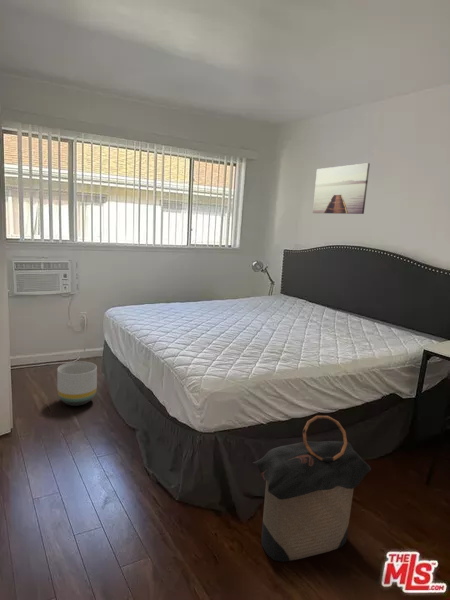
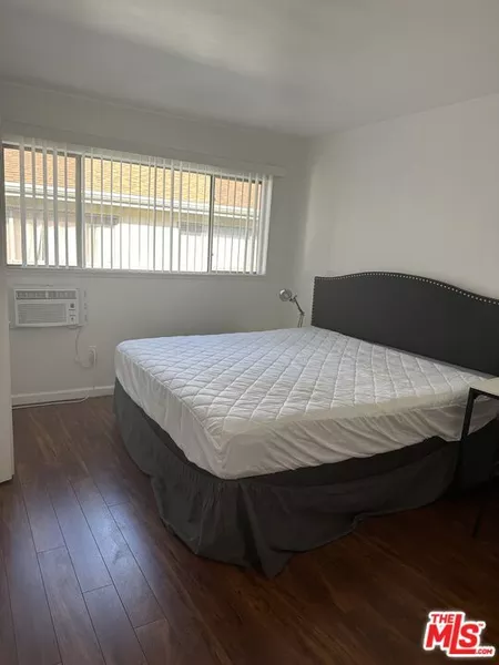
- wall art (339, 190)
- planter (77, 385)
- laundry hamper (309, 485)
